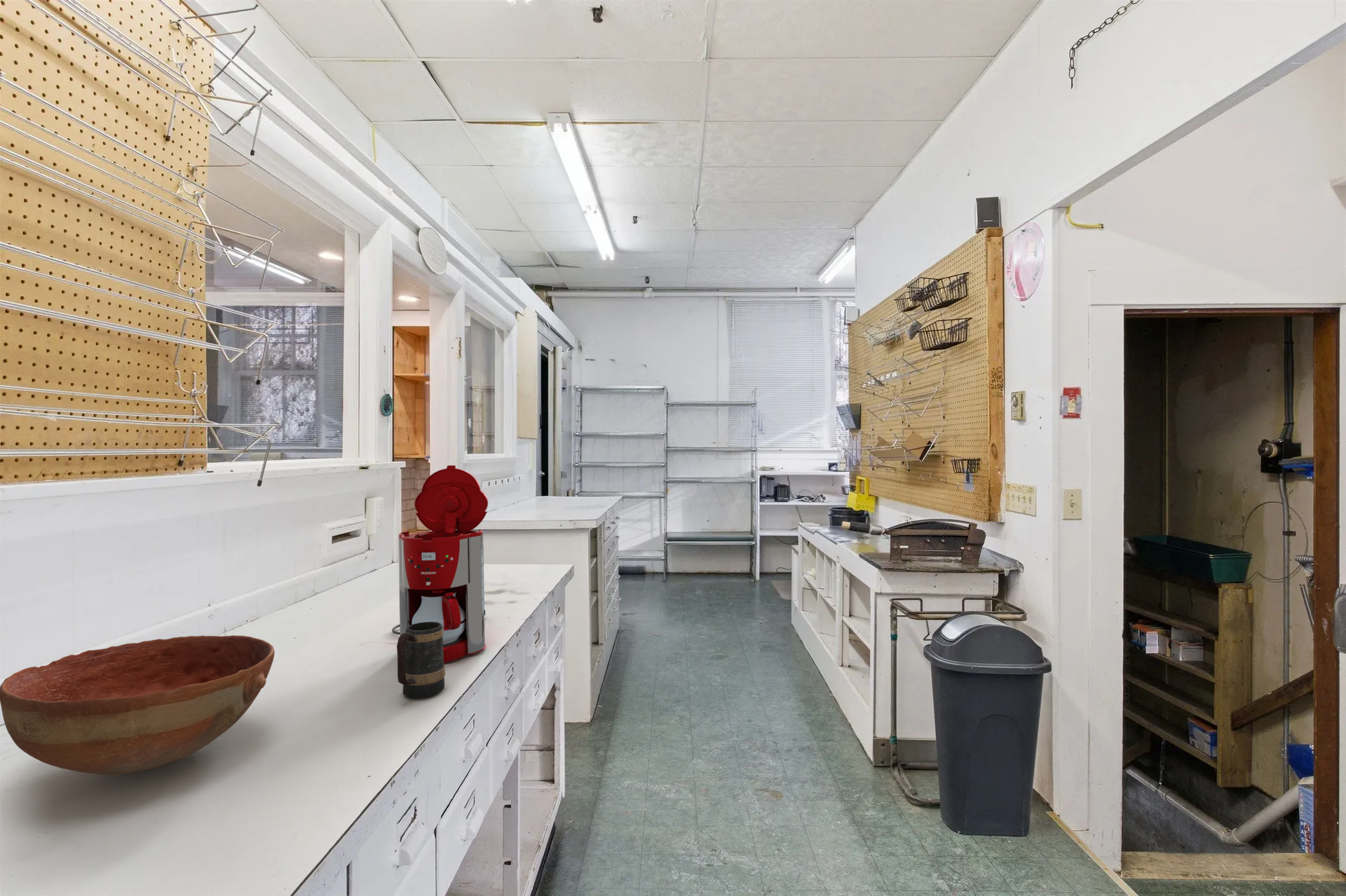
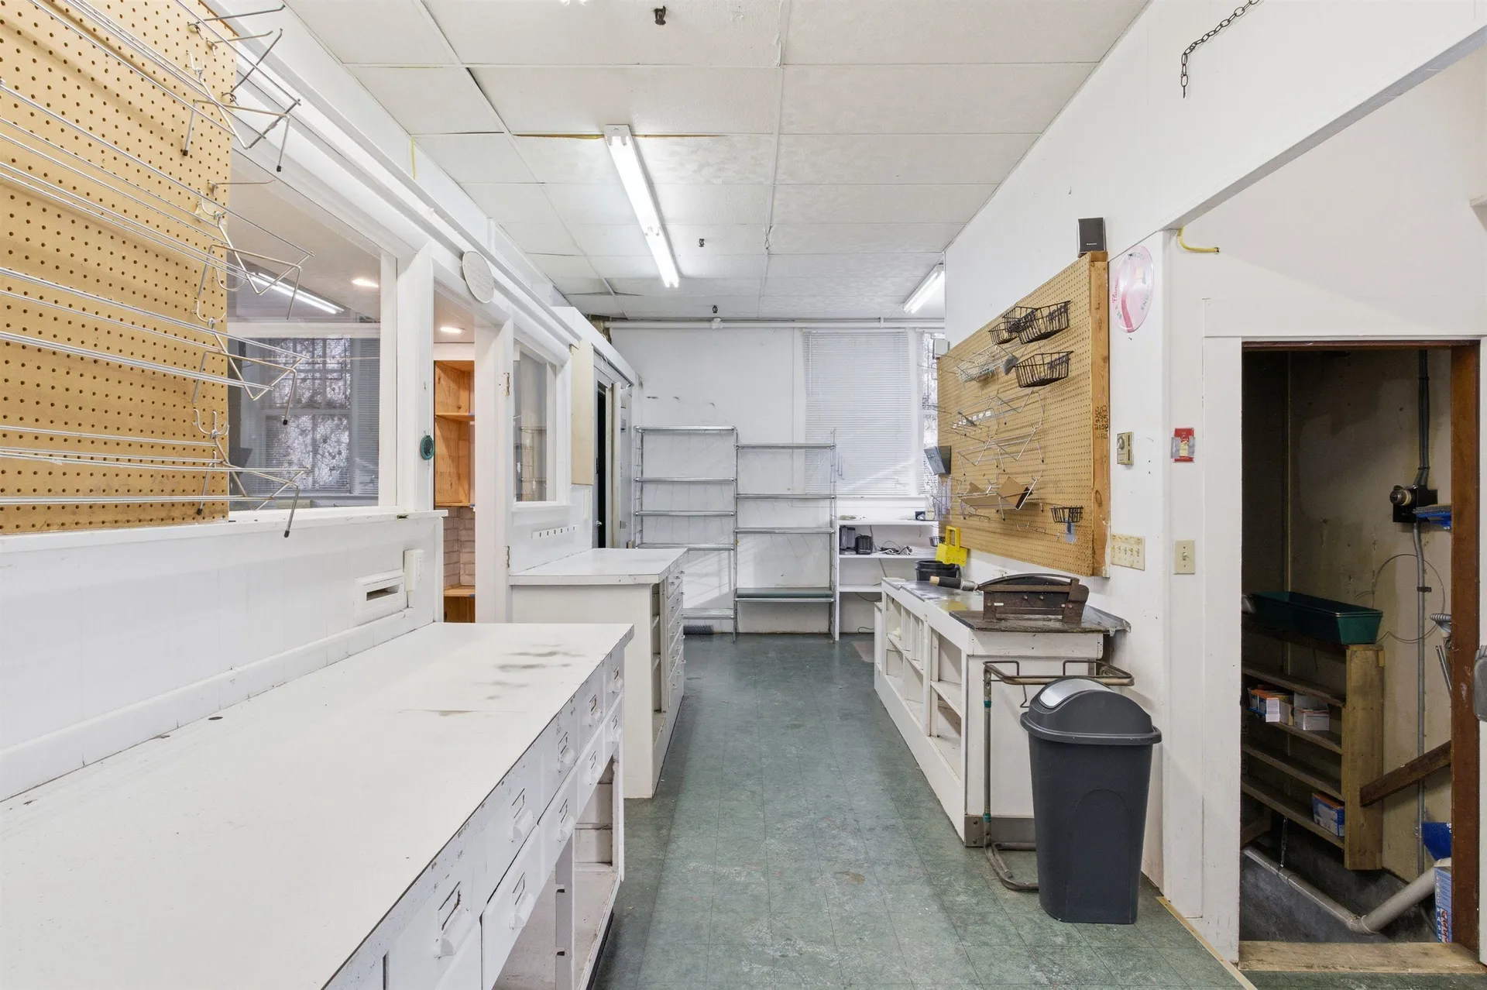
- bowl (151, 709)
- coffee maker (440, 551)
- mug (418, 660)
